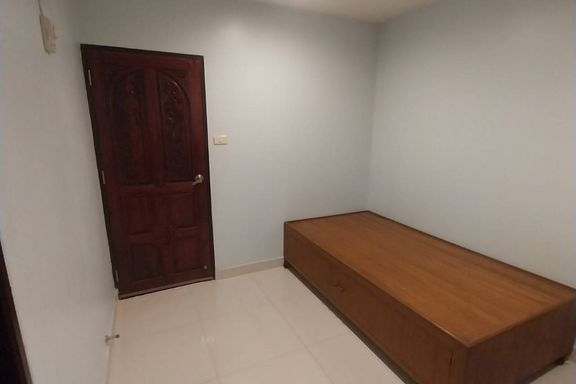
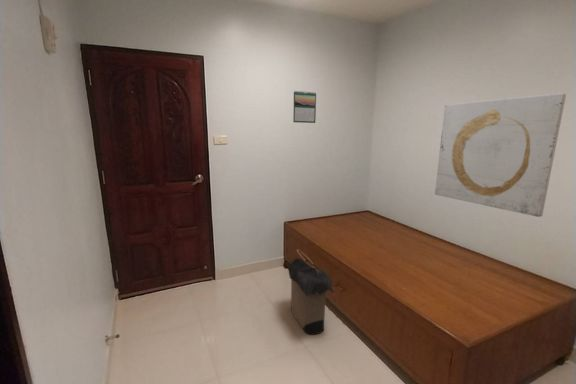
+ wall art (487, 153)
+ laundry hamper (309, 286)
+ calendar (304, 107)
